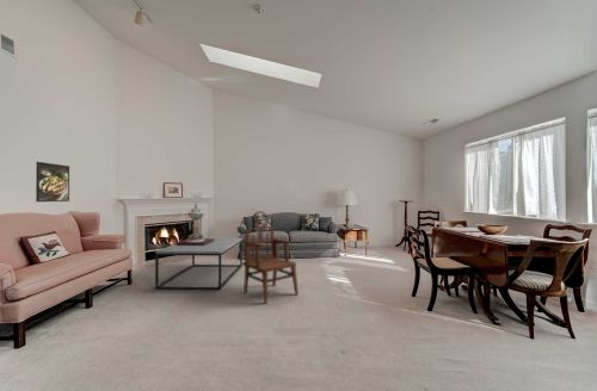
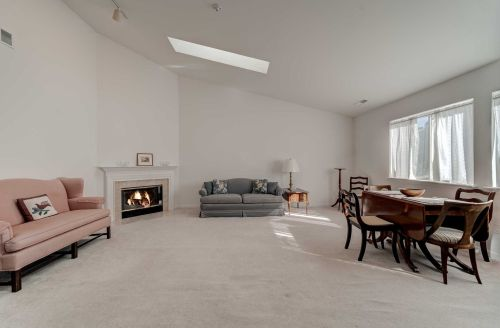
- decorative urn (195, 222)
- coffee table (204, 265)
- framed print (54, 182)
- armchair (271, 250)
